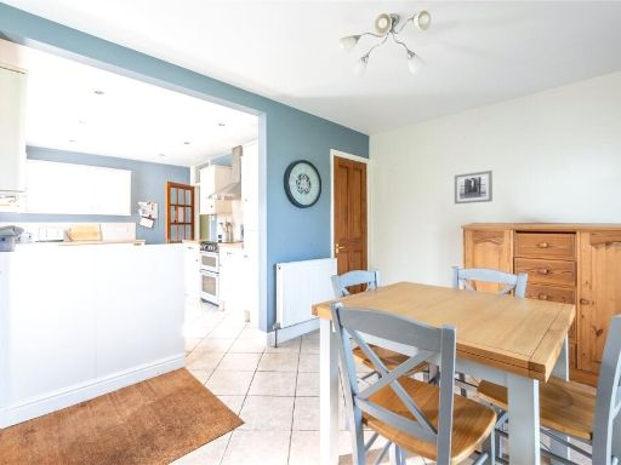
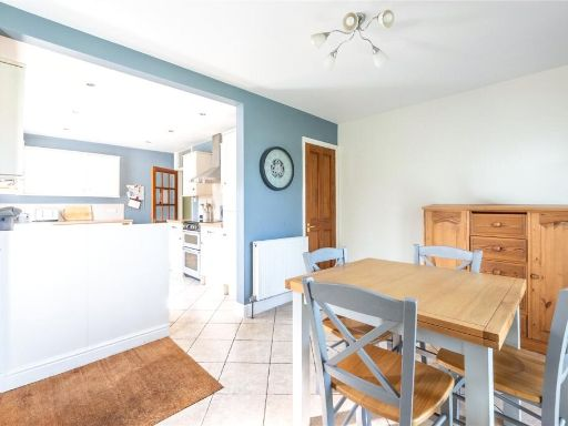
- wall art (472, 188)
